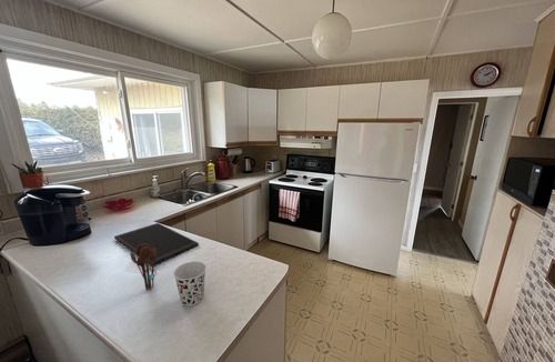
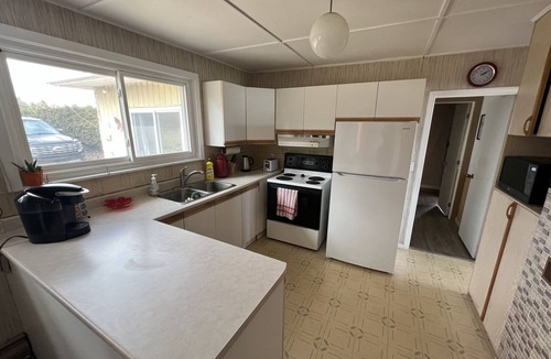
- cup (191, 284)
- utensil holder (147, 267)
- cutting board (155, 240)
